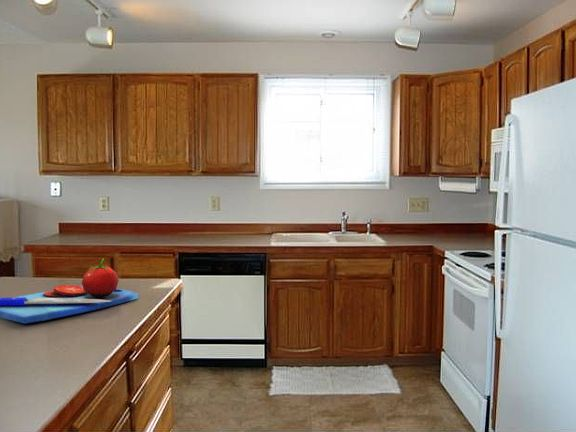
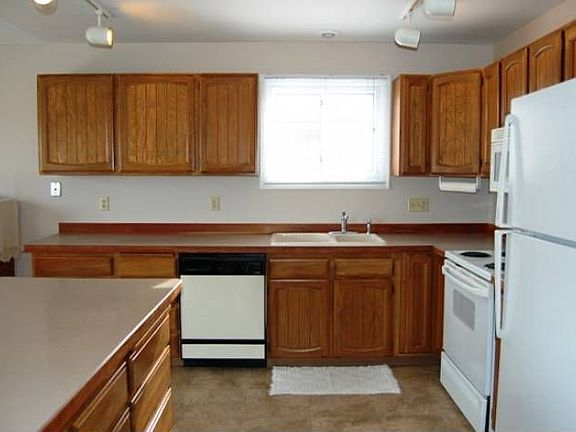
- chopping board (68, 285)
